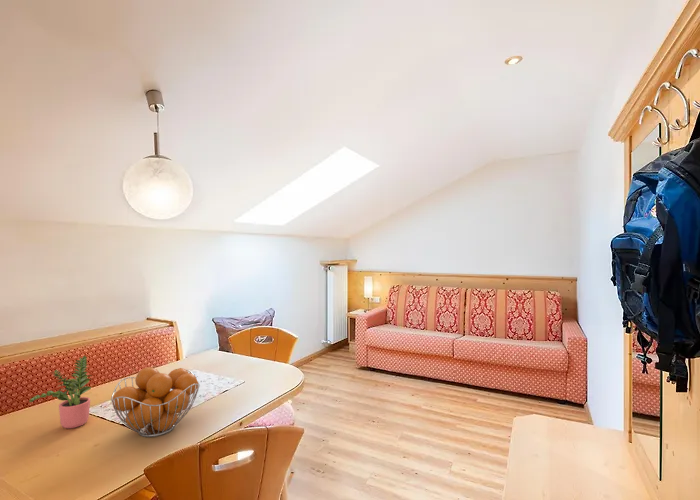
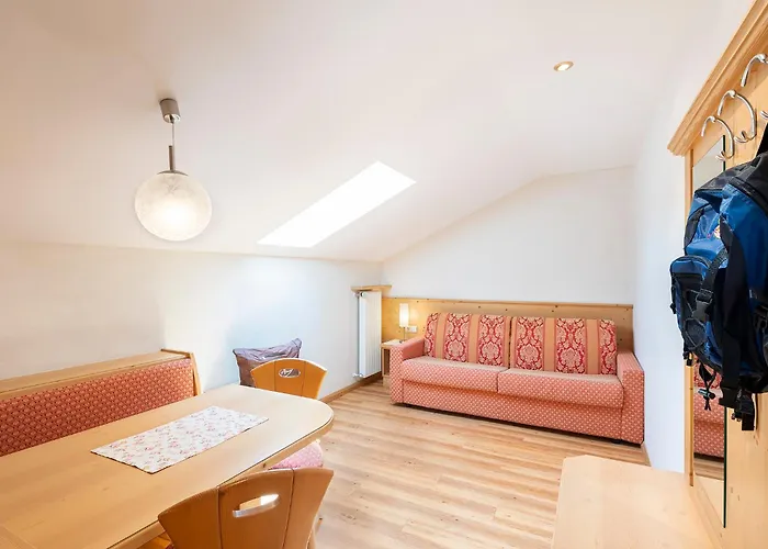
- potted plant (61, 391)
- fruit basket (157, 399)
